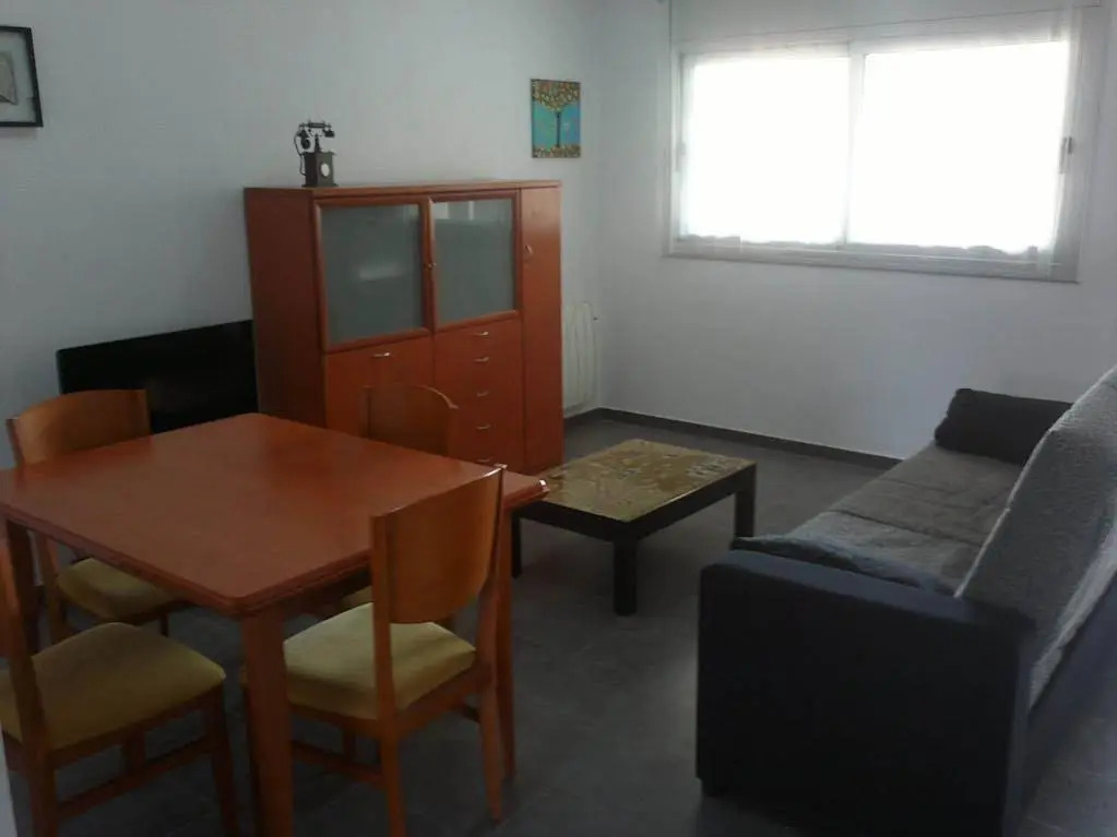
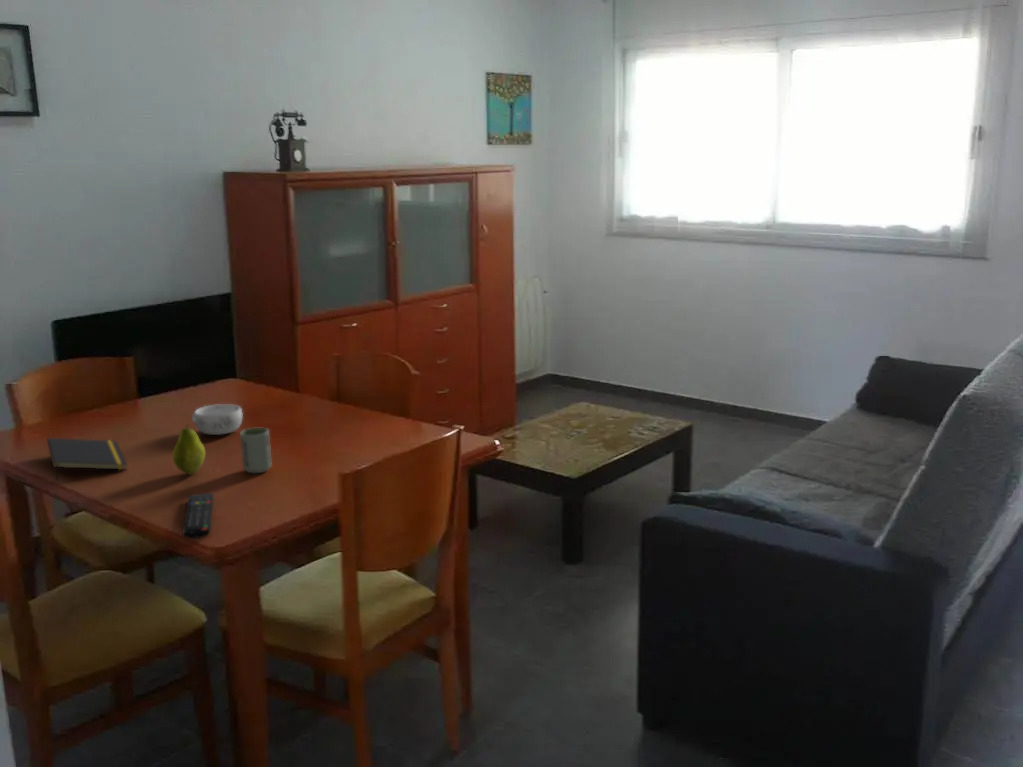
+ fruit (189, 449)
+ cup (255, 450)
+ notepad (86, 453)
+ remote control (199, 515)
+ decorative bowl (215, 420)
